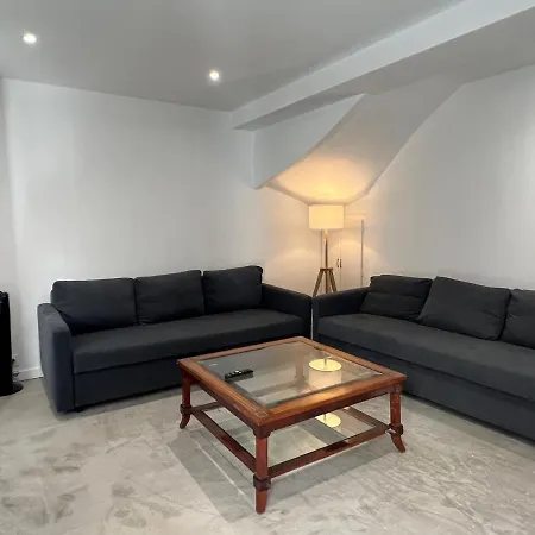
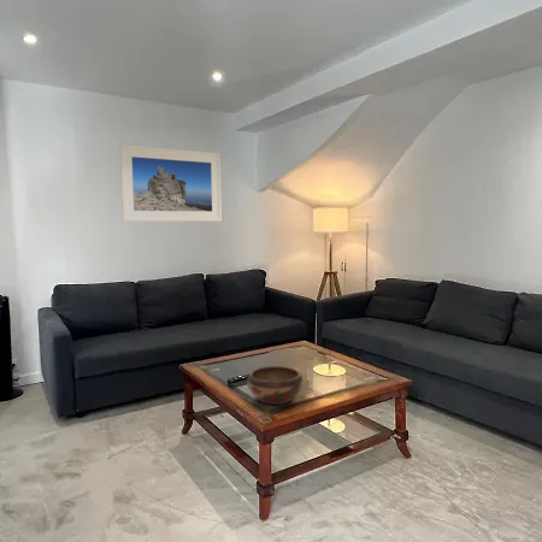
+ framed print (173, 185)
+ decorative bowl (275, 385)
